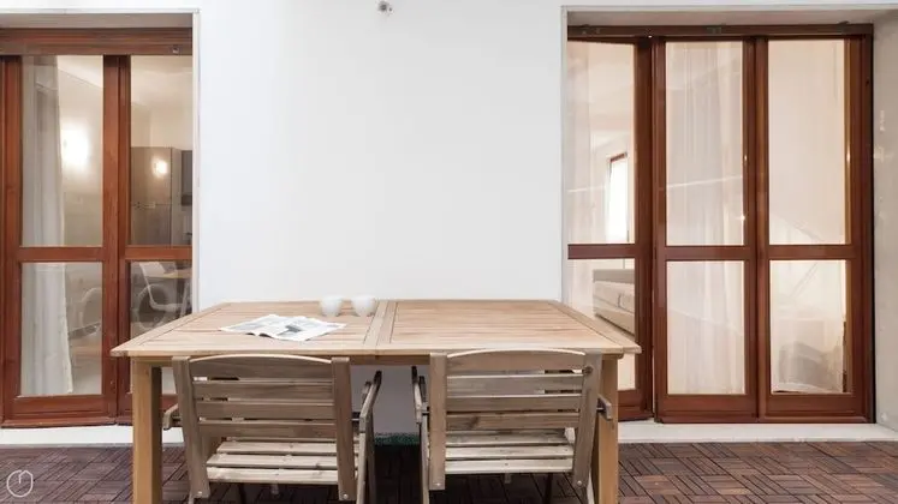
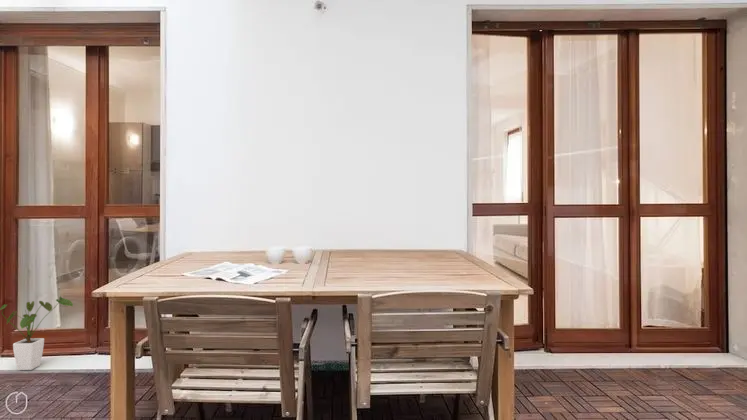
+ house plant (33, 332)
